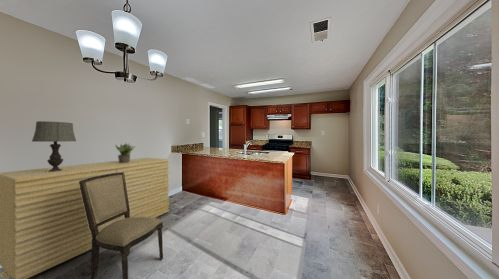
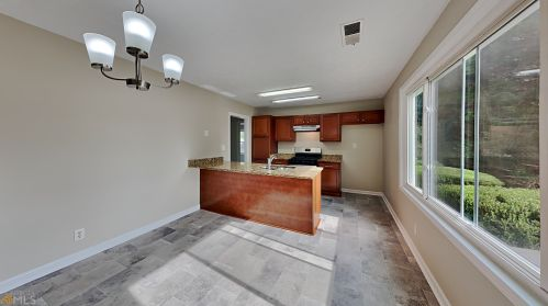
- table lamp (55, 146)
- dining chair (124, 222)
- potted plant (124, 152)
- sideboard (83, 203)
